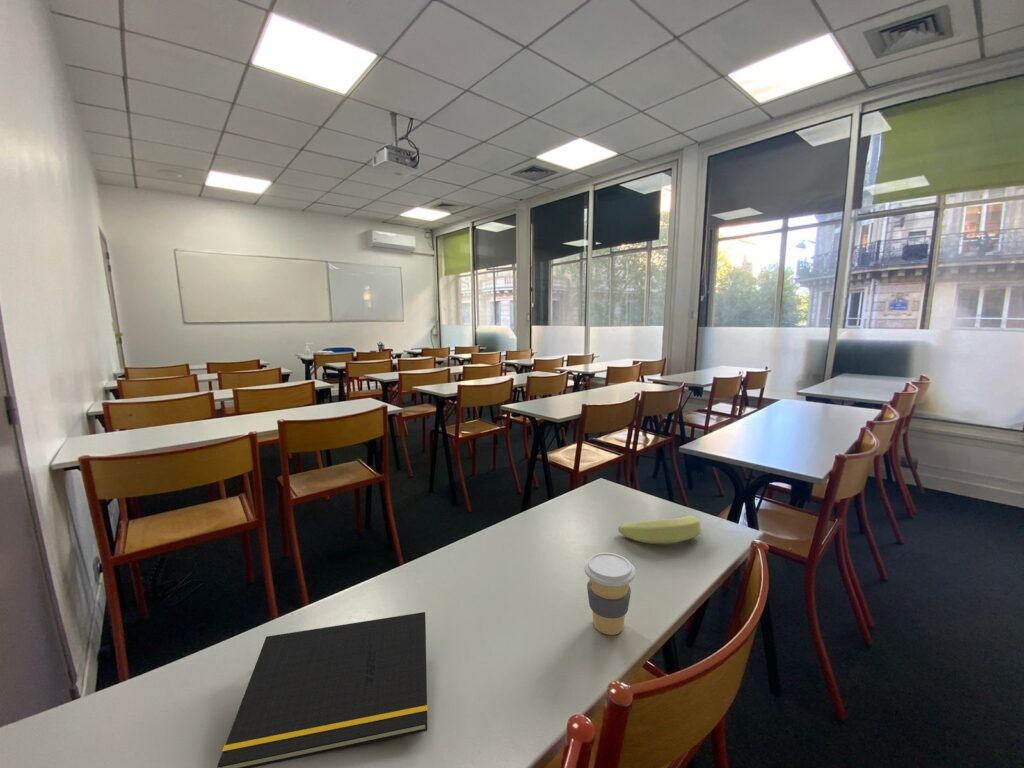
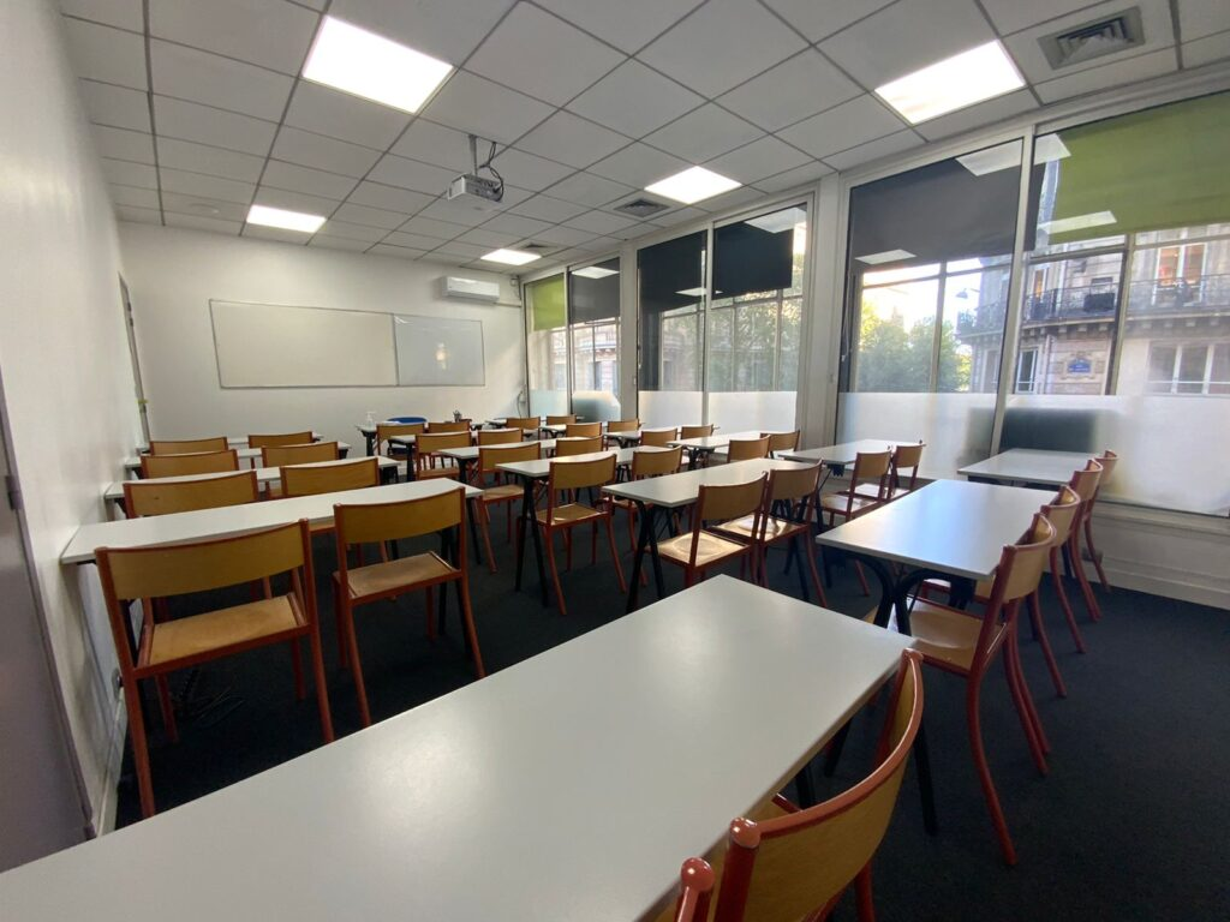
- coffee cup (609, 594)
- banana (665, 523)
- notepad (339, 679)
